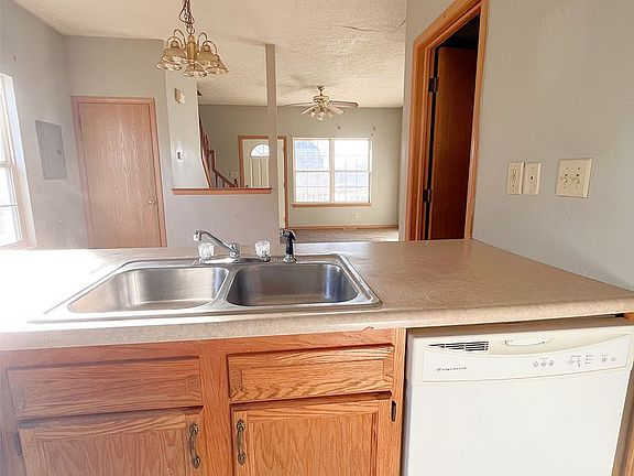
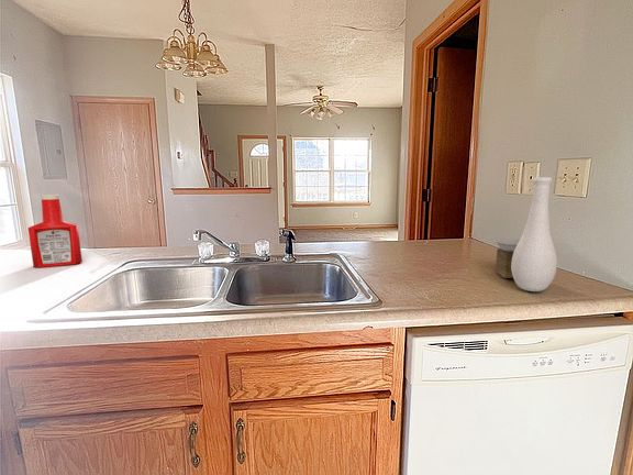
+ soap bottle (54, 230)
+ vase (524, 231)
